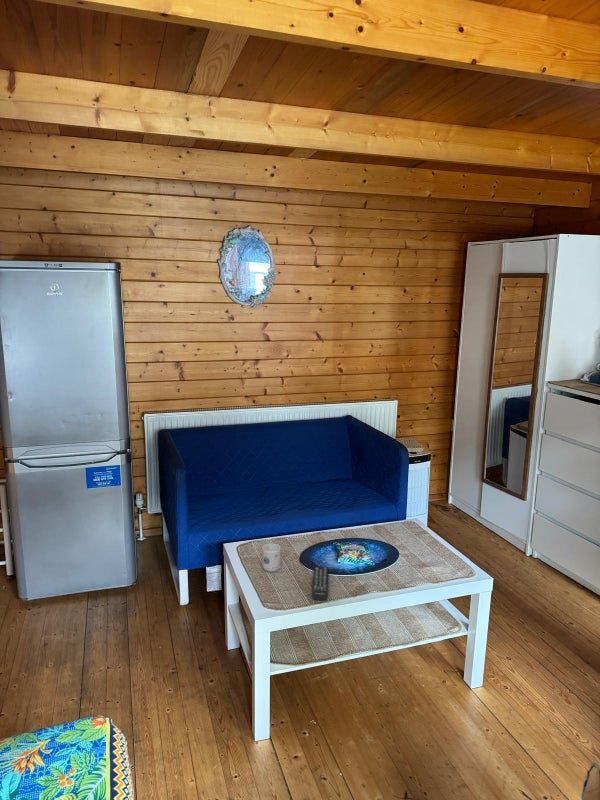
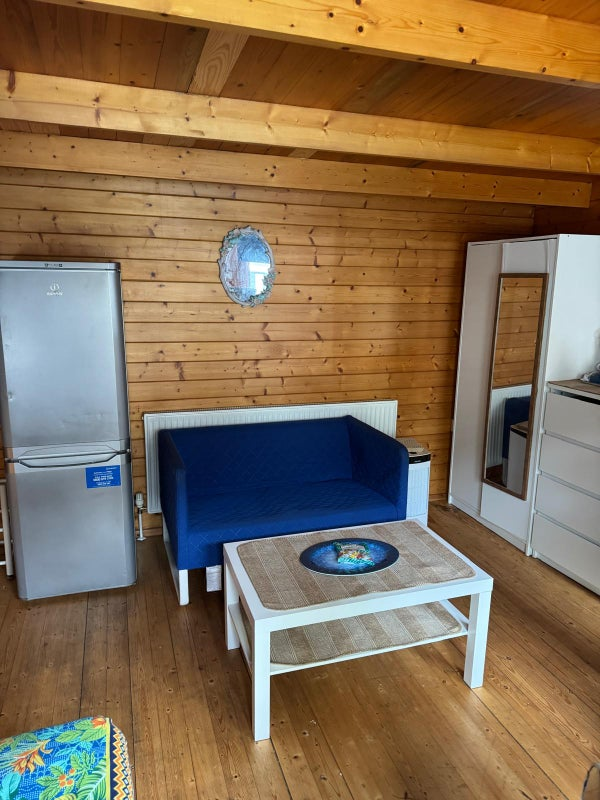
- mug (272, 554)
- remote control (320, 582)
